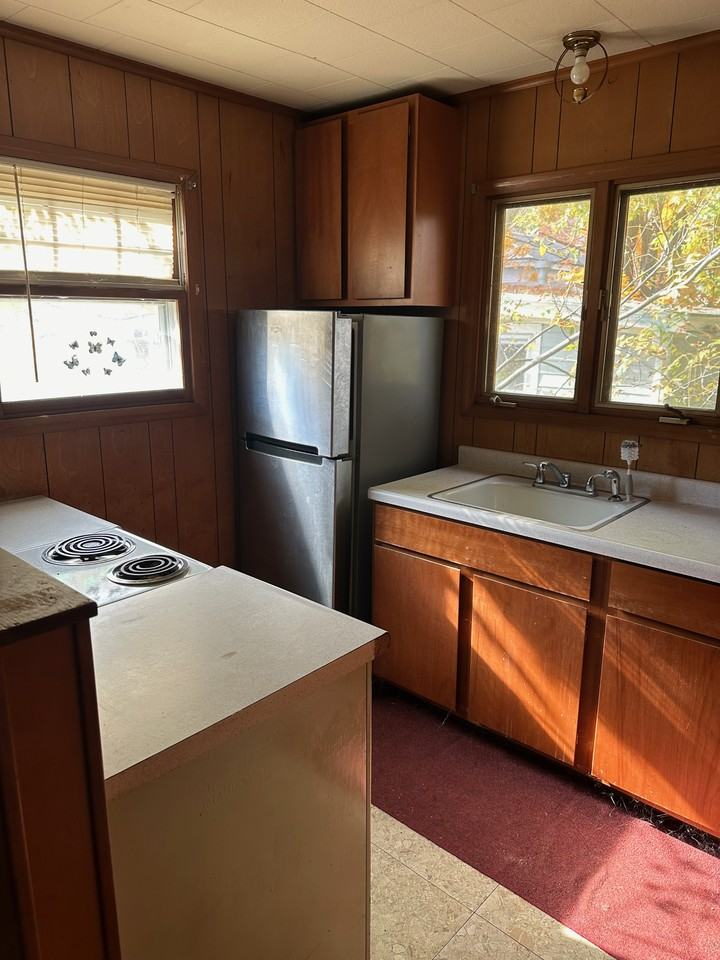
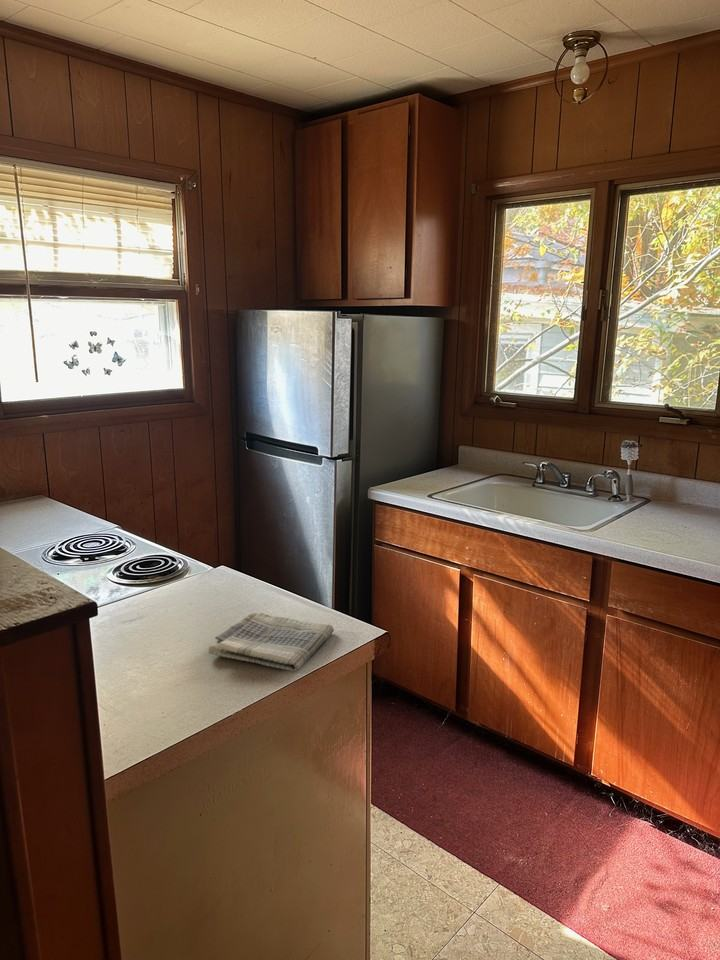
+ dish towel (272, 636)
